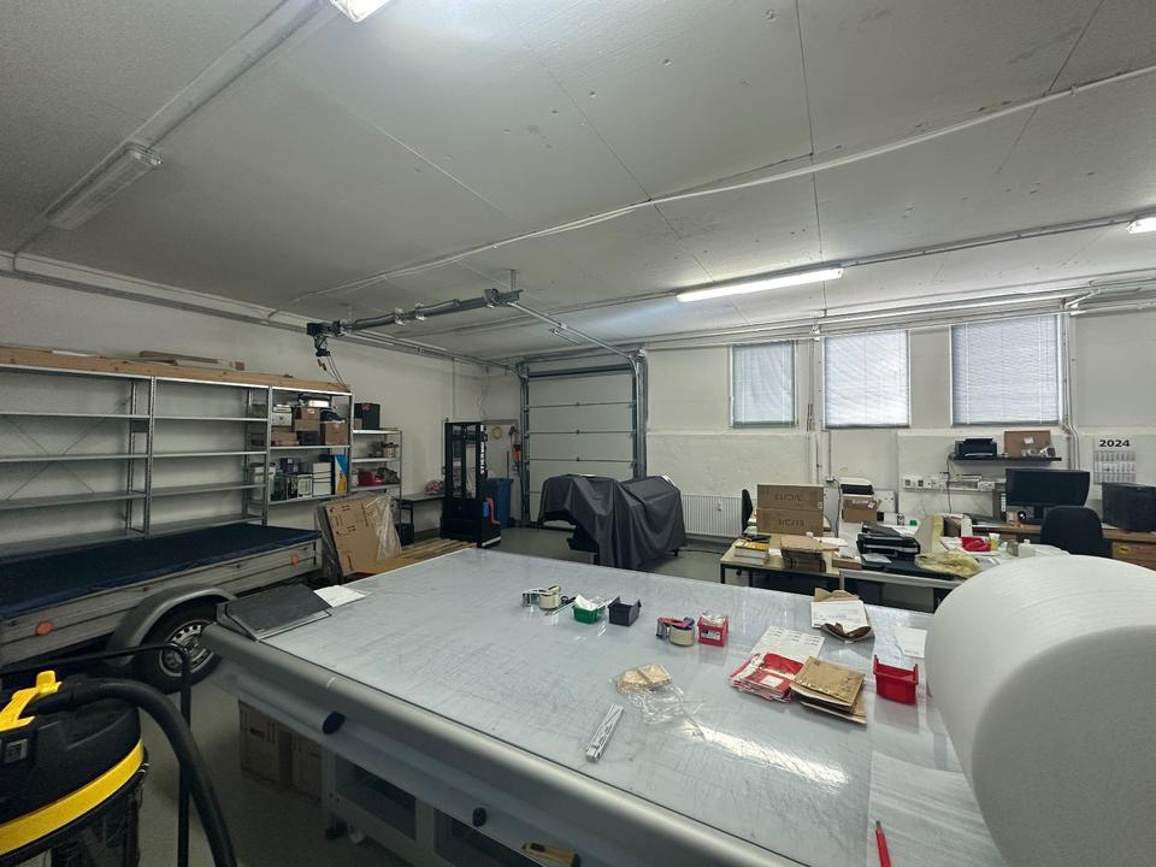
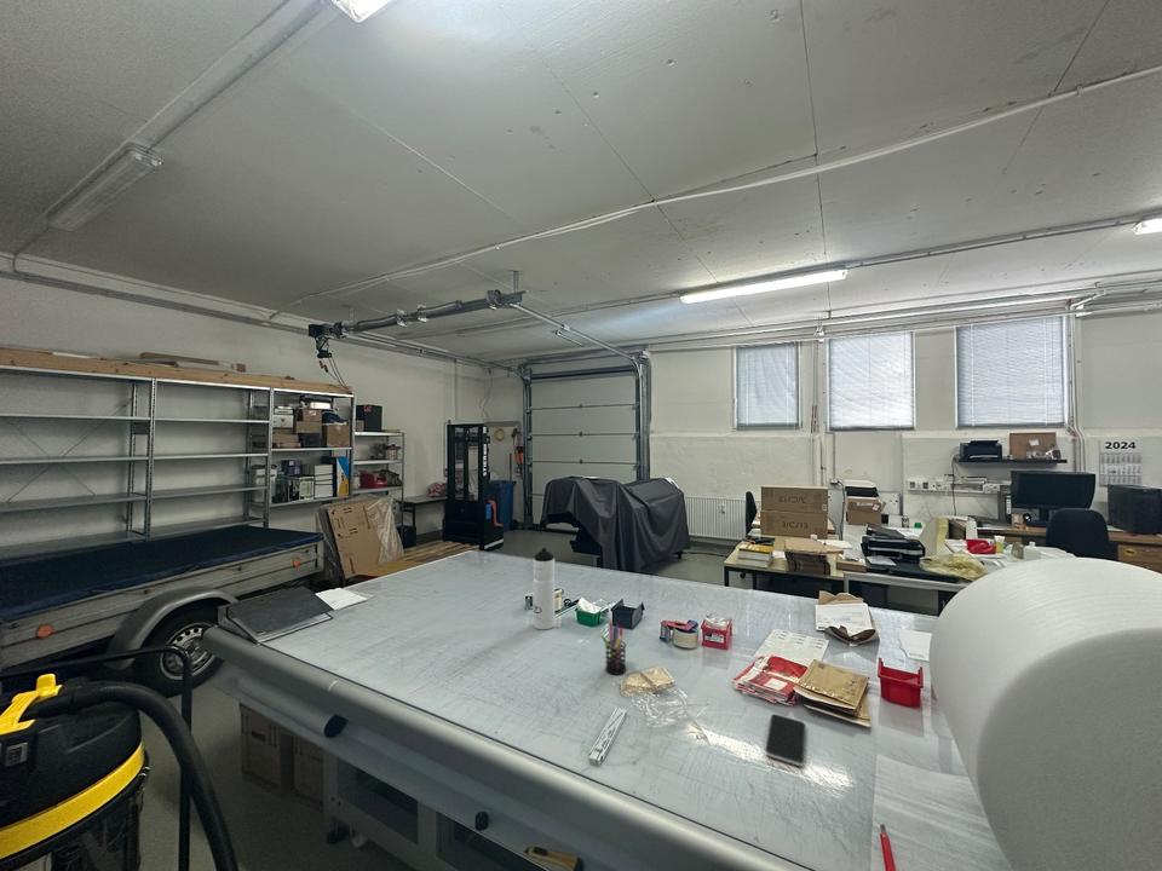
+ water bottle (543, 586)
+ pen holder (612, 647)
+ smartphone (786, 738)
